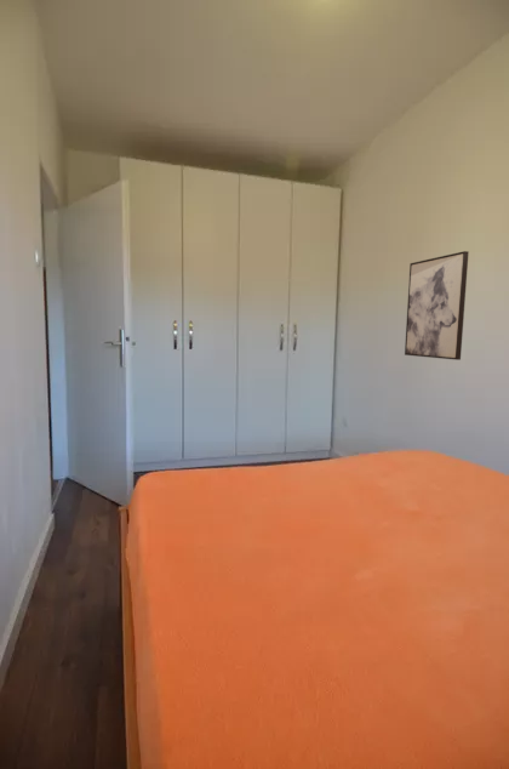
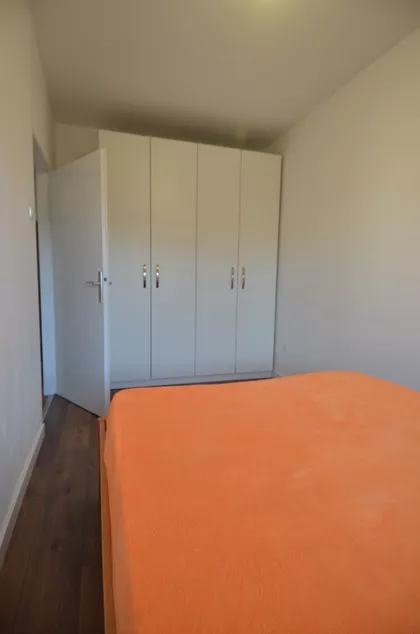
- wall art (433, 308)
